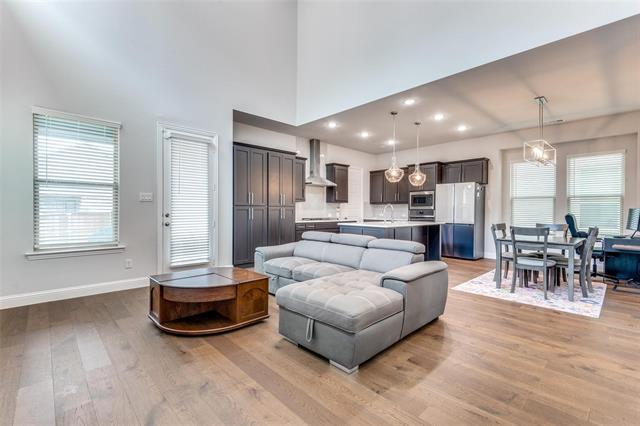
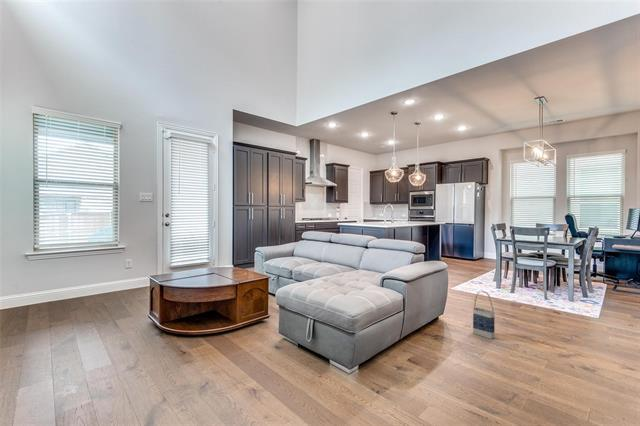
+ bag (483, 313)
